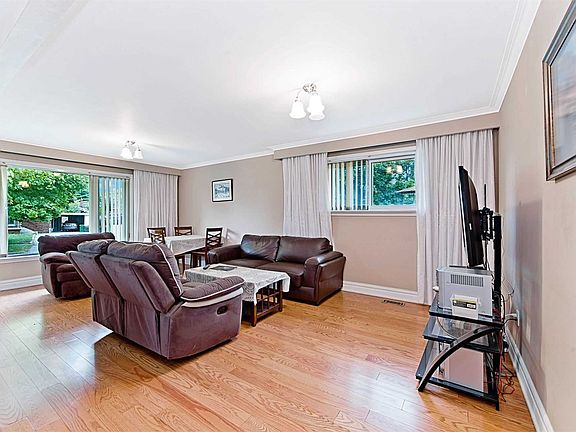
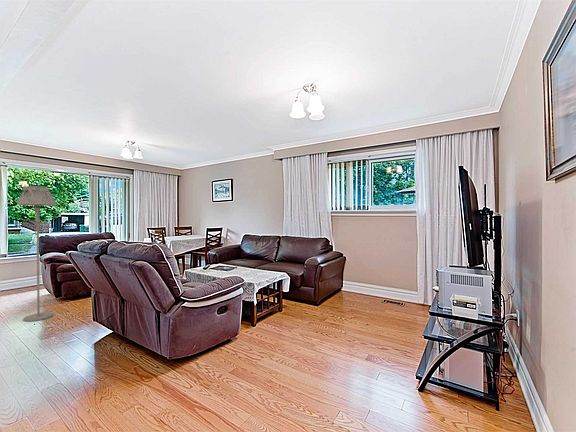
+ floor lamp (37, 252)
